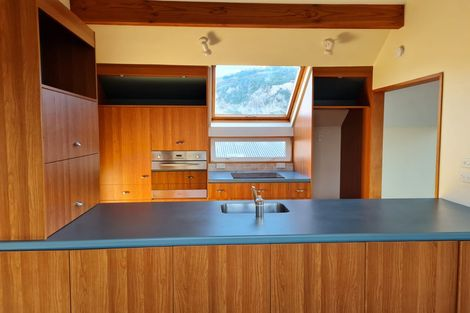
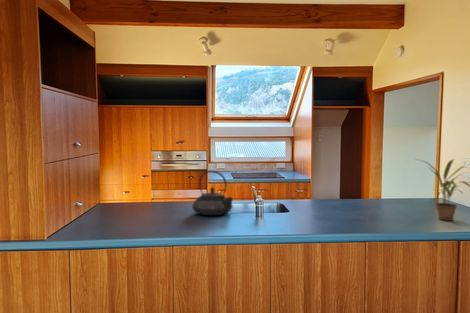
+ teapot (213, 192)
+ potted plant (441, 188)
